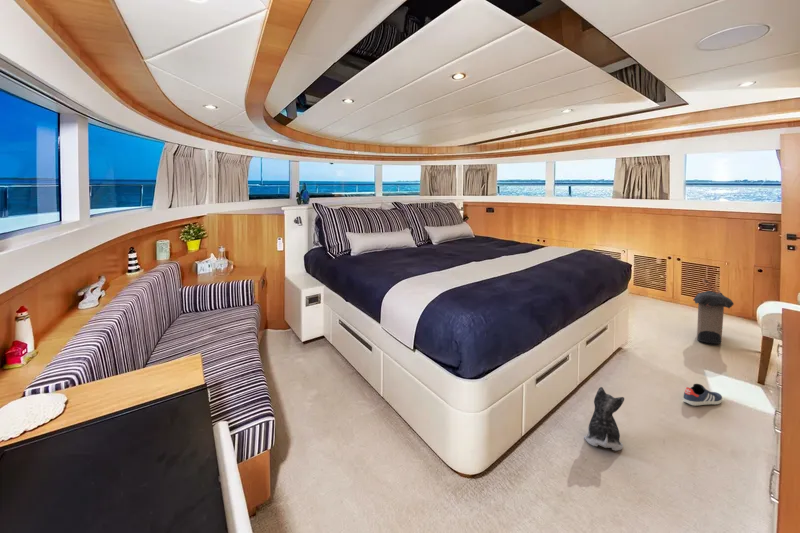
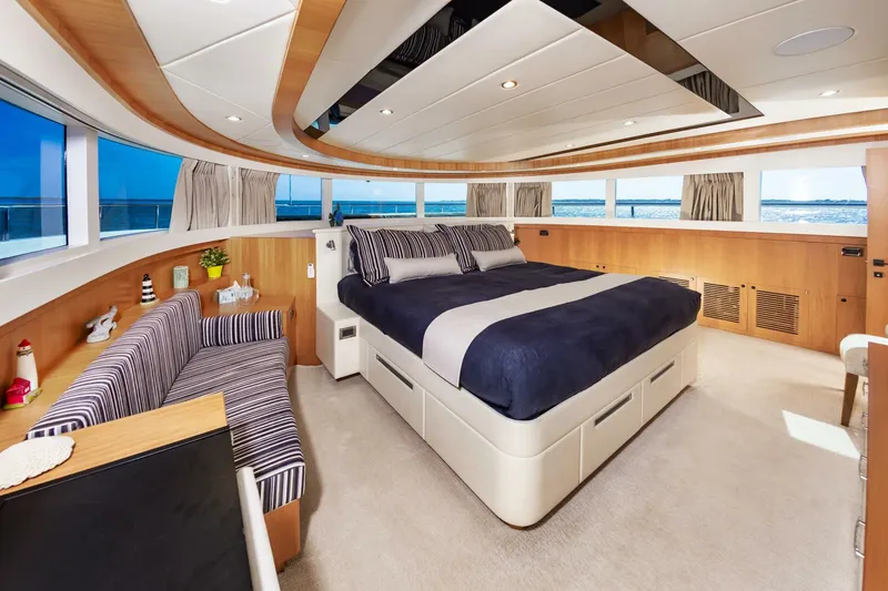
- sneaker (704, 393)
- plush toy (604, 416)
- laundry hamper (712, 309)
